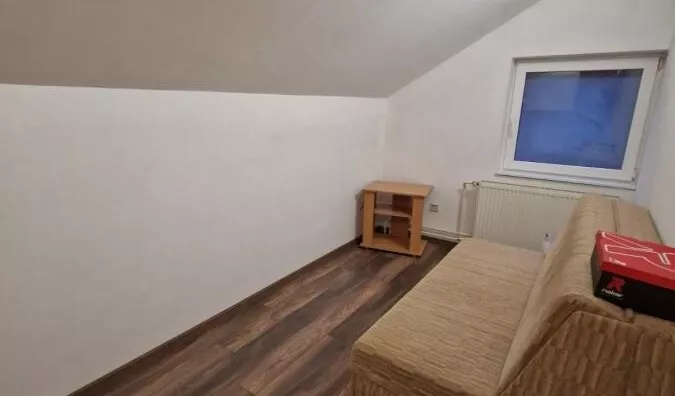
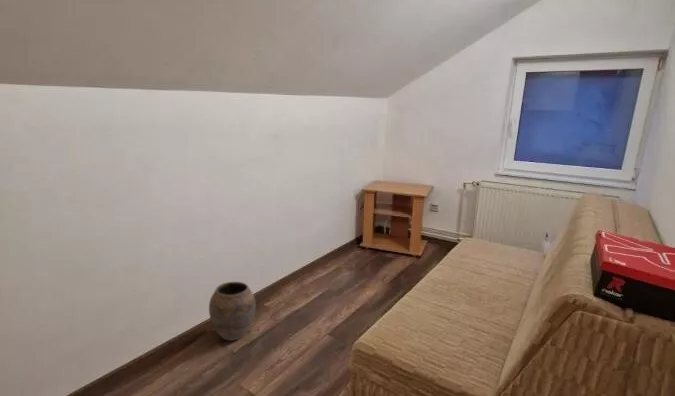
+ vase (232, 311)
